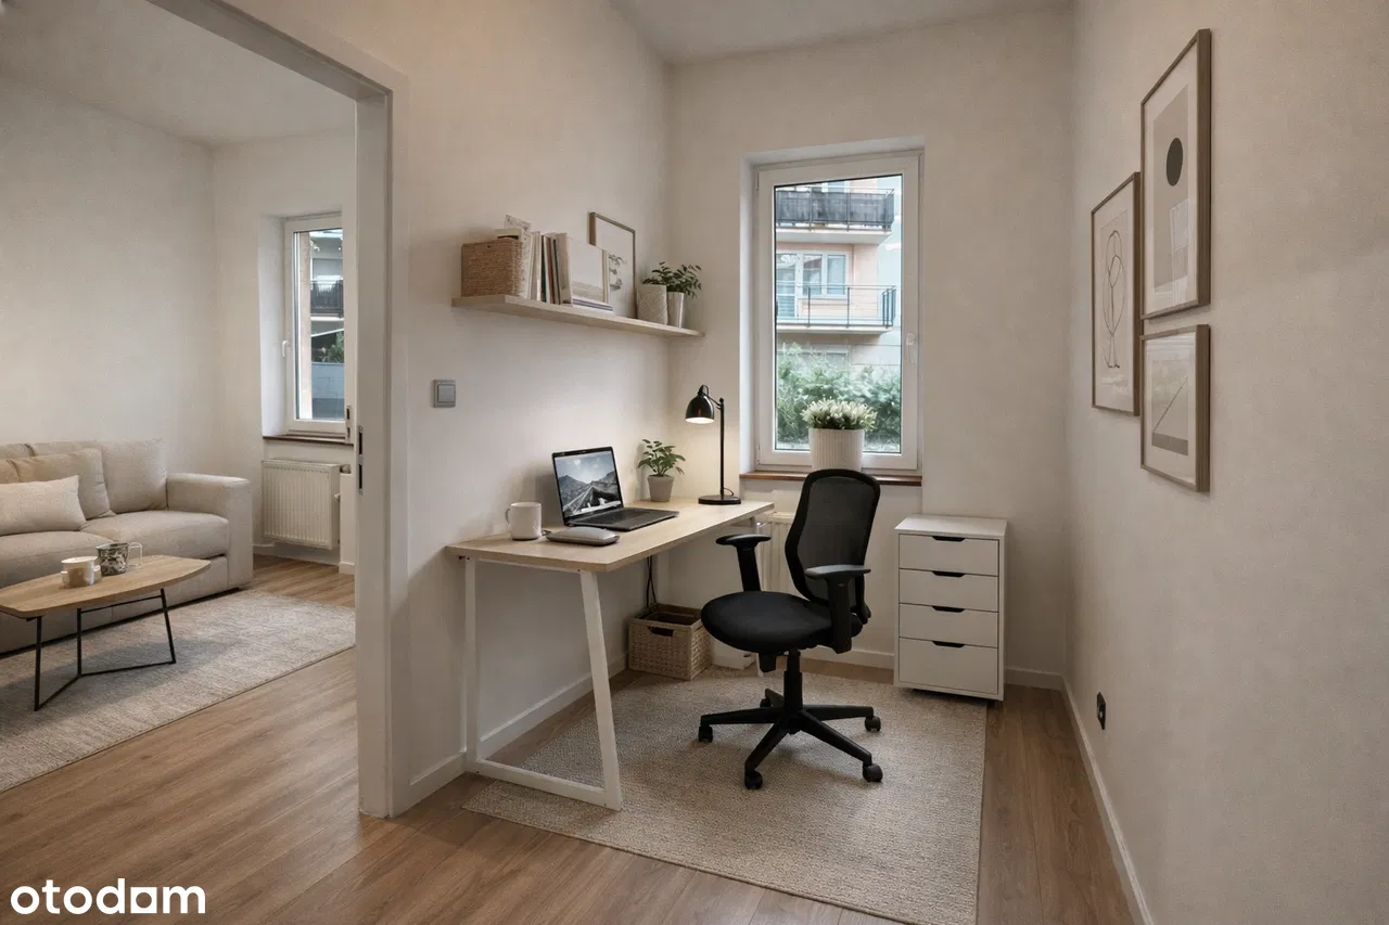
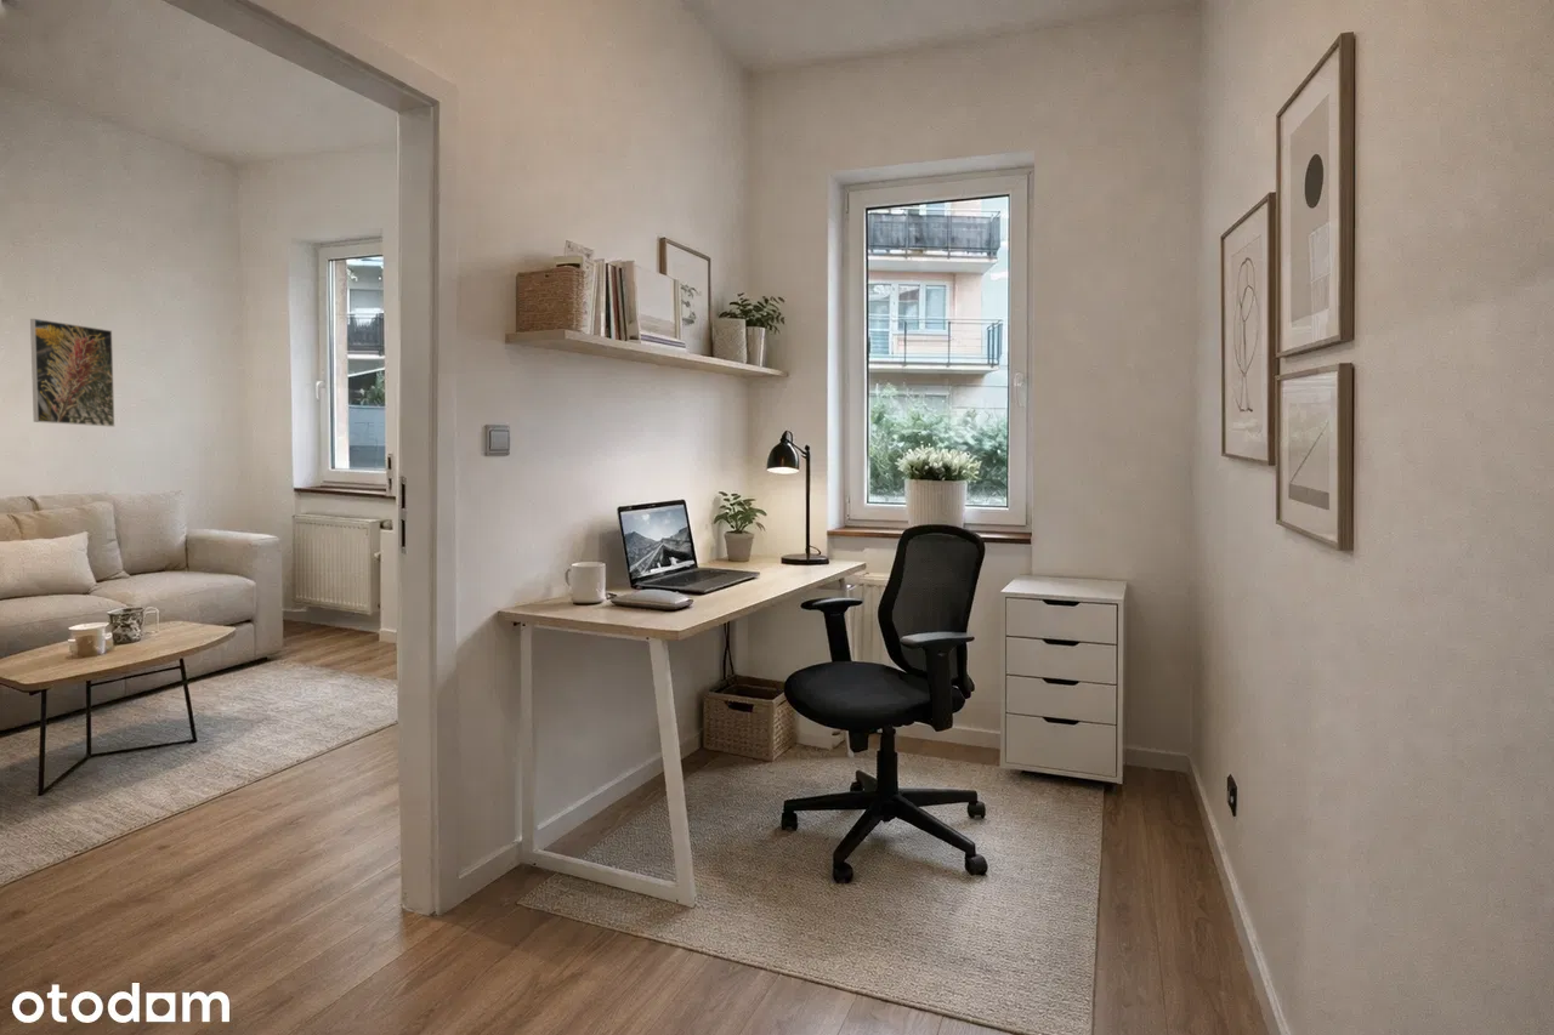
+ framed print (74, 374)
